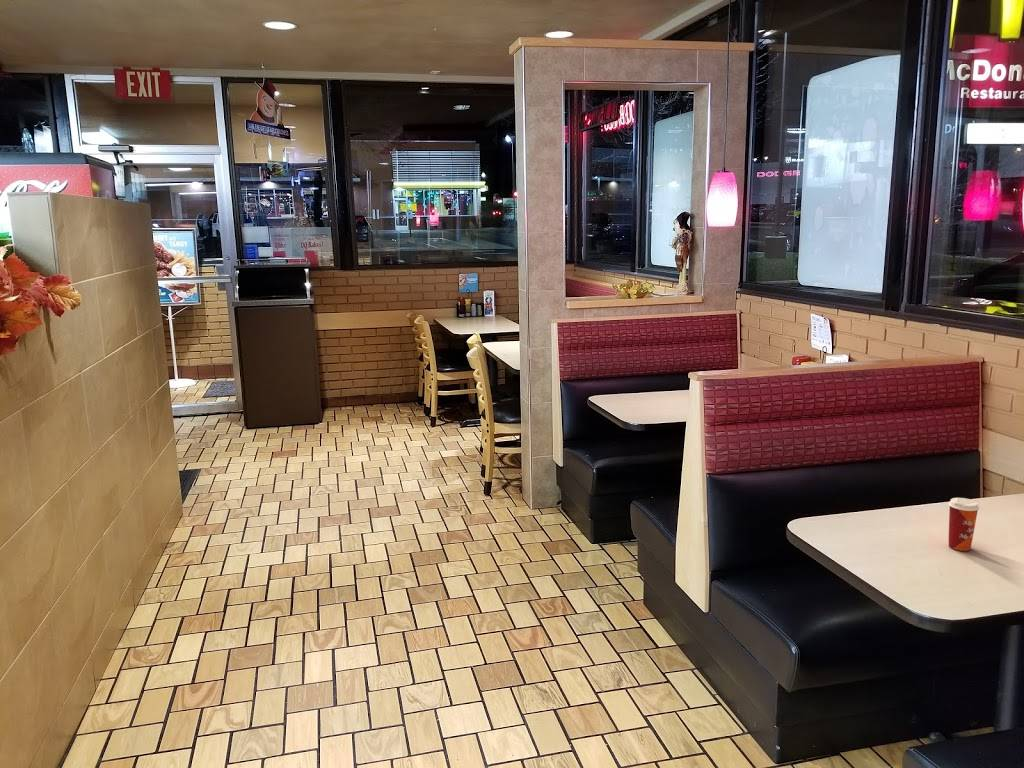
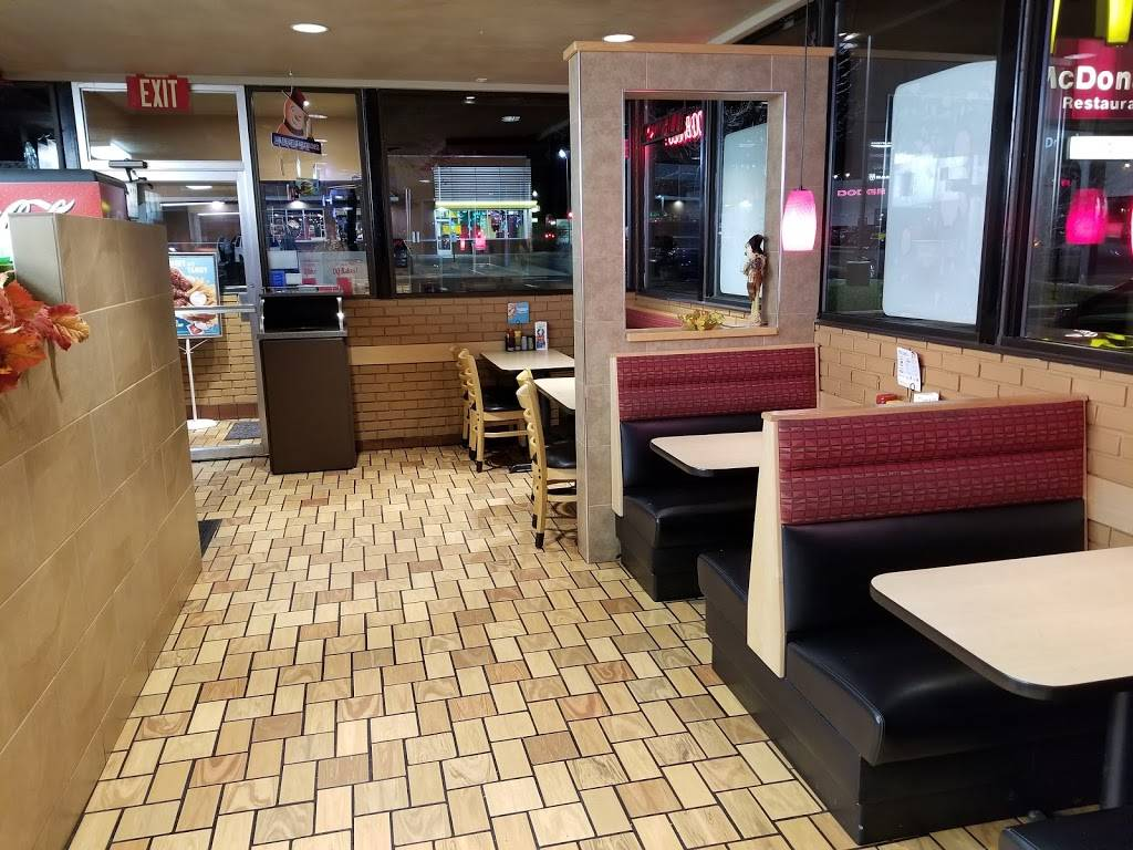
- paper cup (961, 524)
